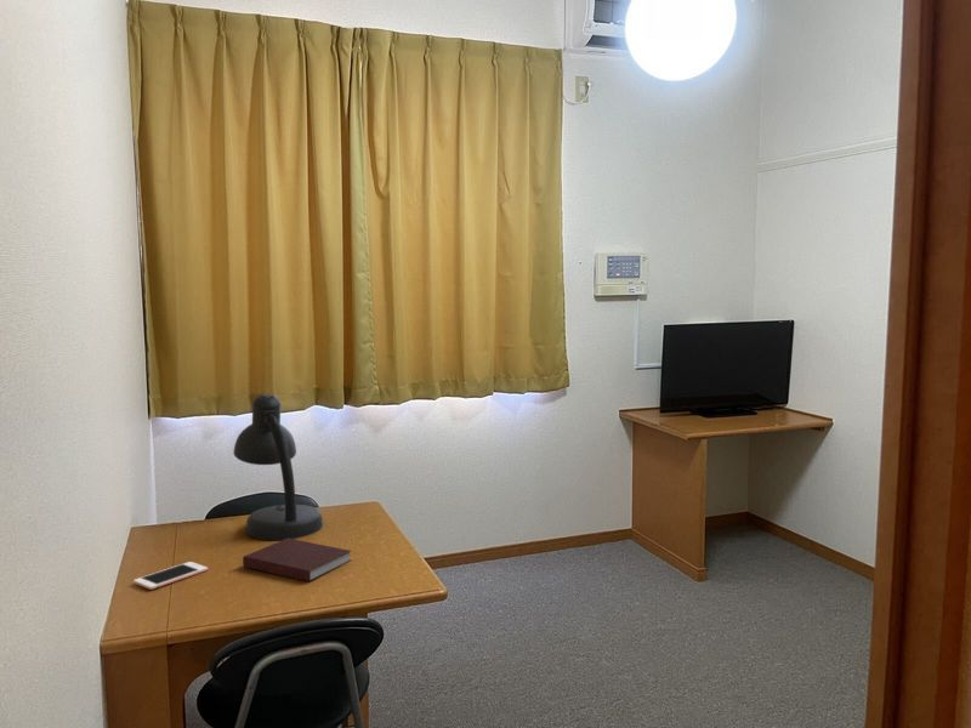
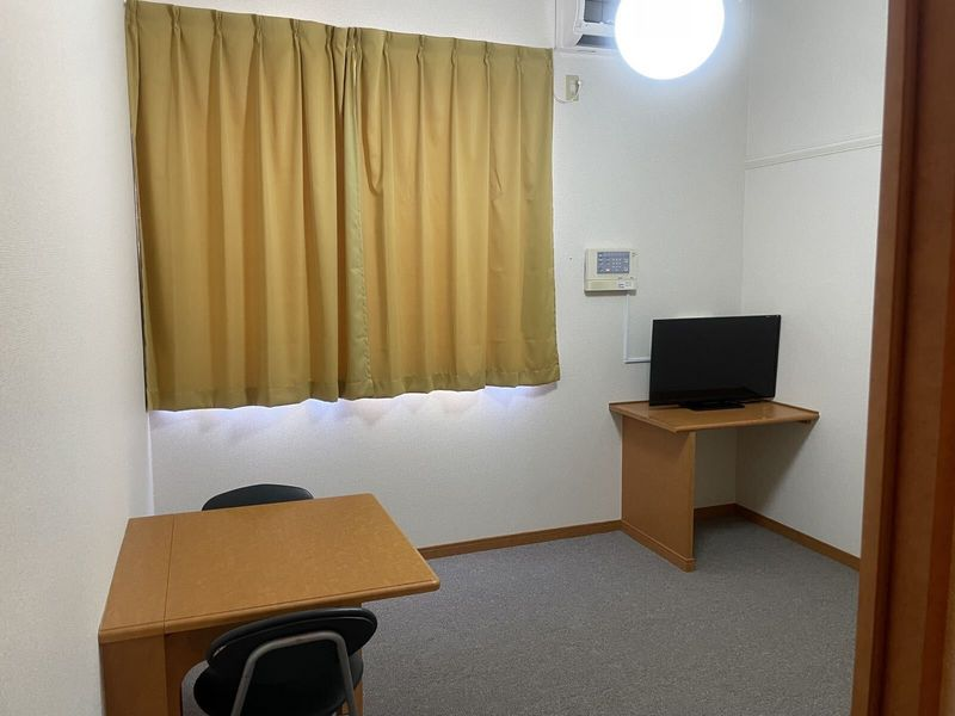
- cell phone (171, 574)
- notebook (297, 558)
- desk lamp (274, 459)
